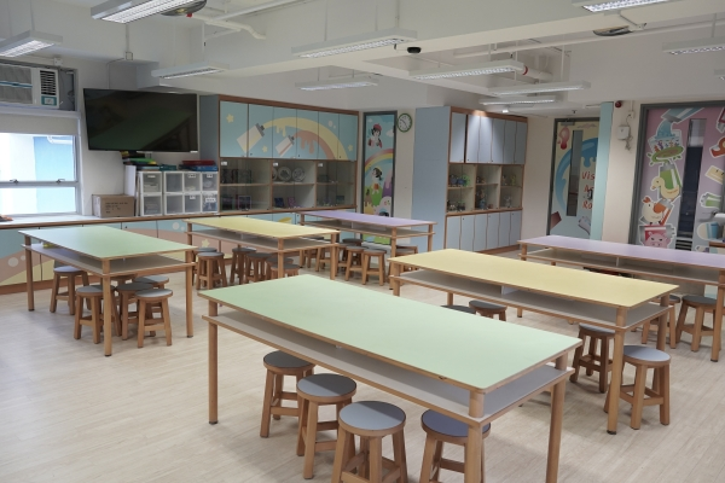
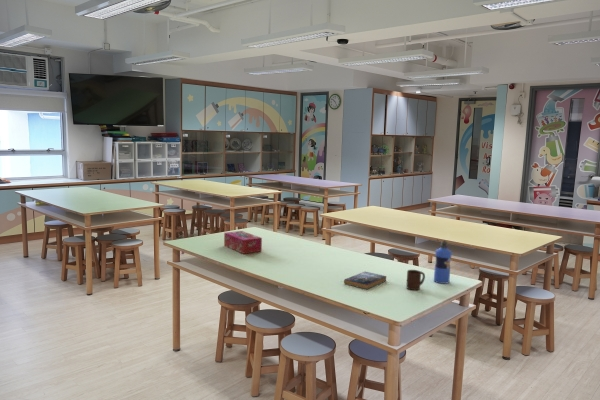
+ tissue box (242, 241)
+ cup (415, 279)
+ water bottle (442, 261)
+ book (365, 279)
